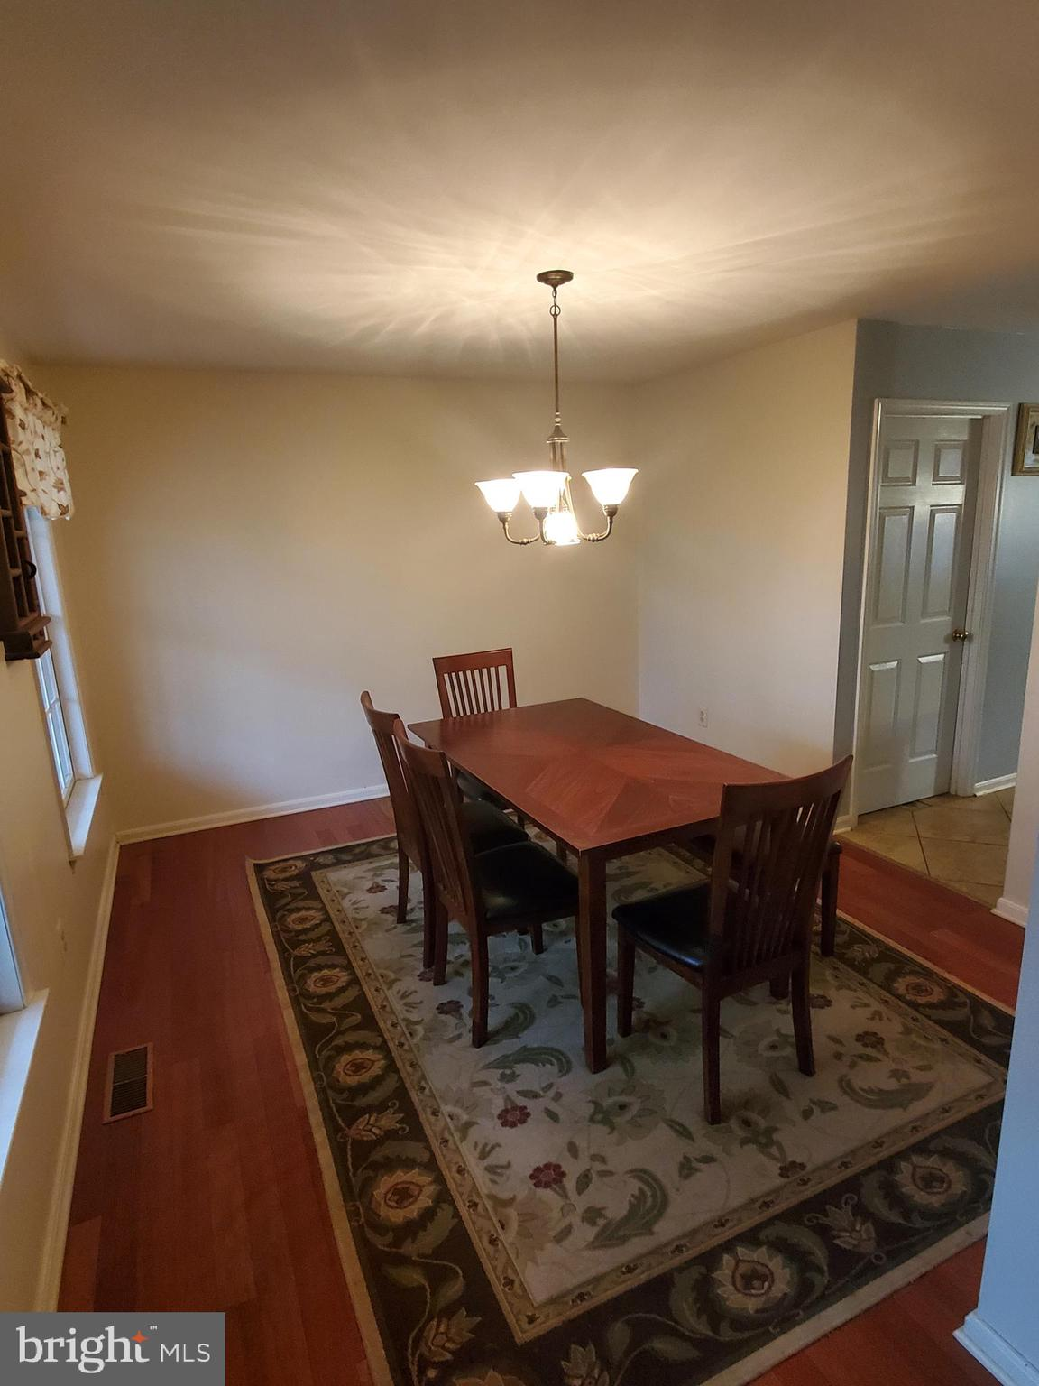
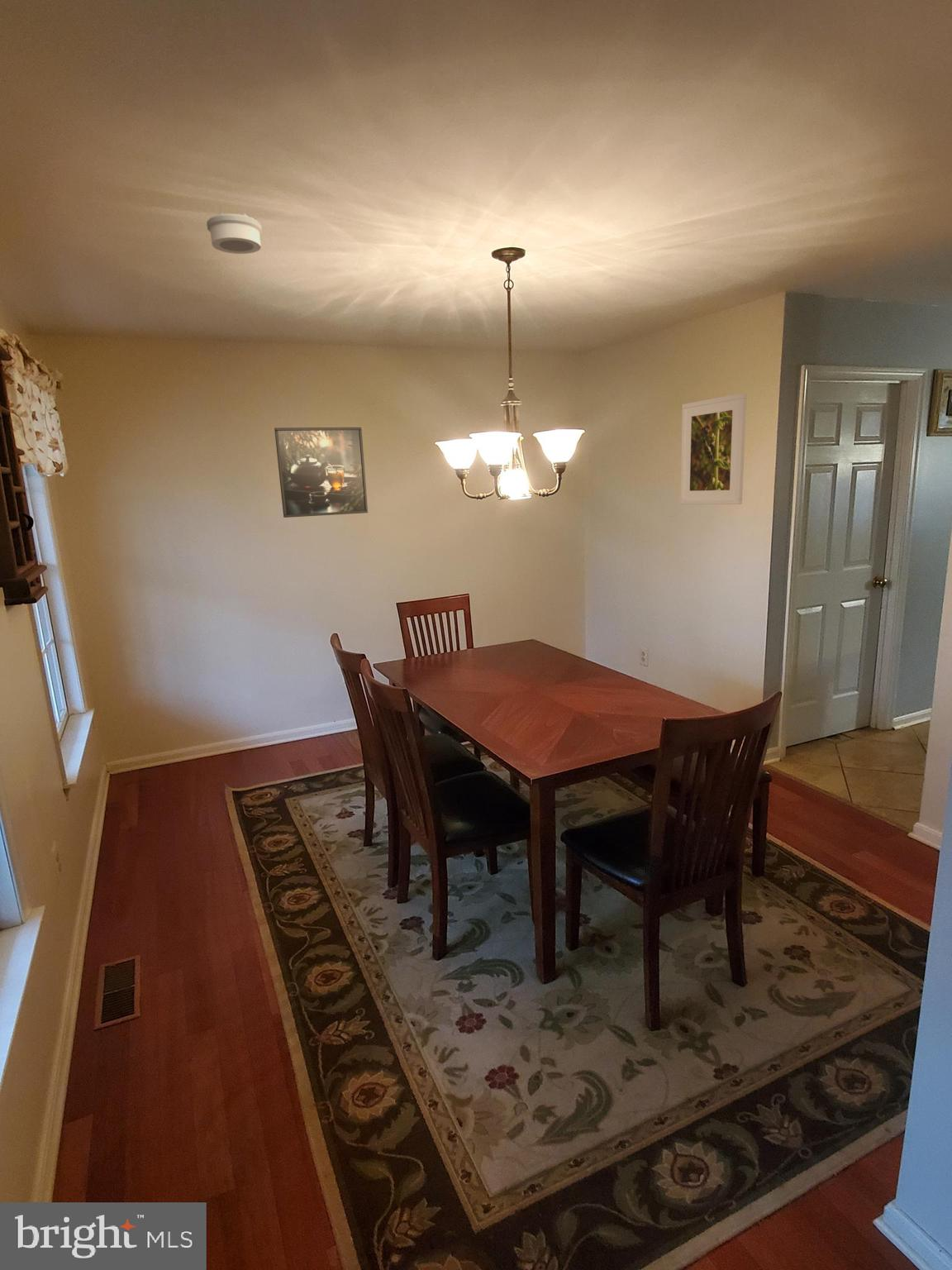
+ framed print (322, 471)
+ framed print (711, 452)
+ smoke detector (235, 231)
